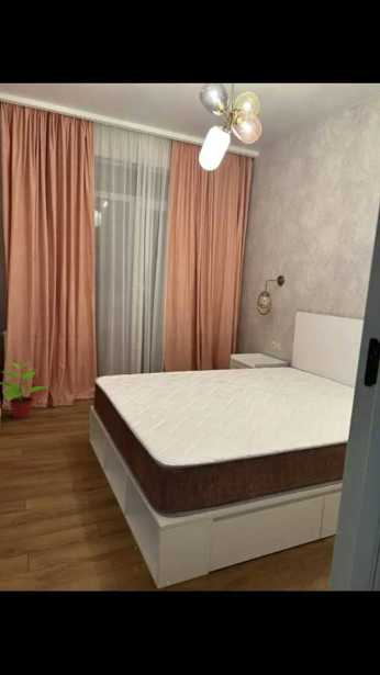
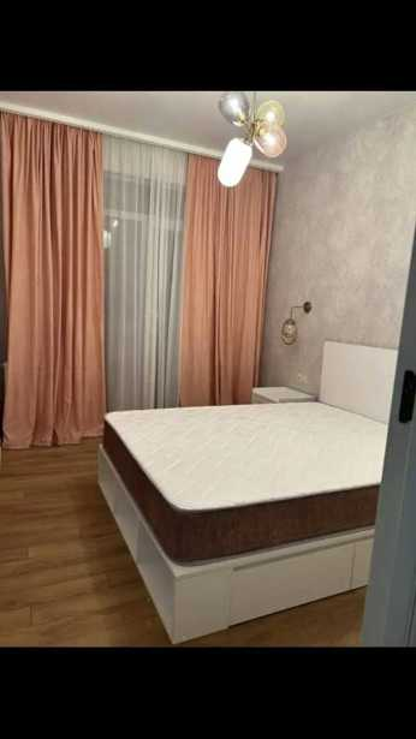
- potted plant (21, 389)
